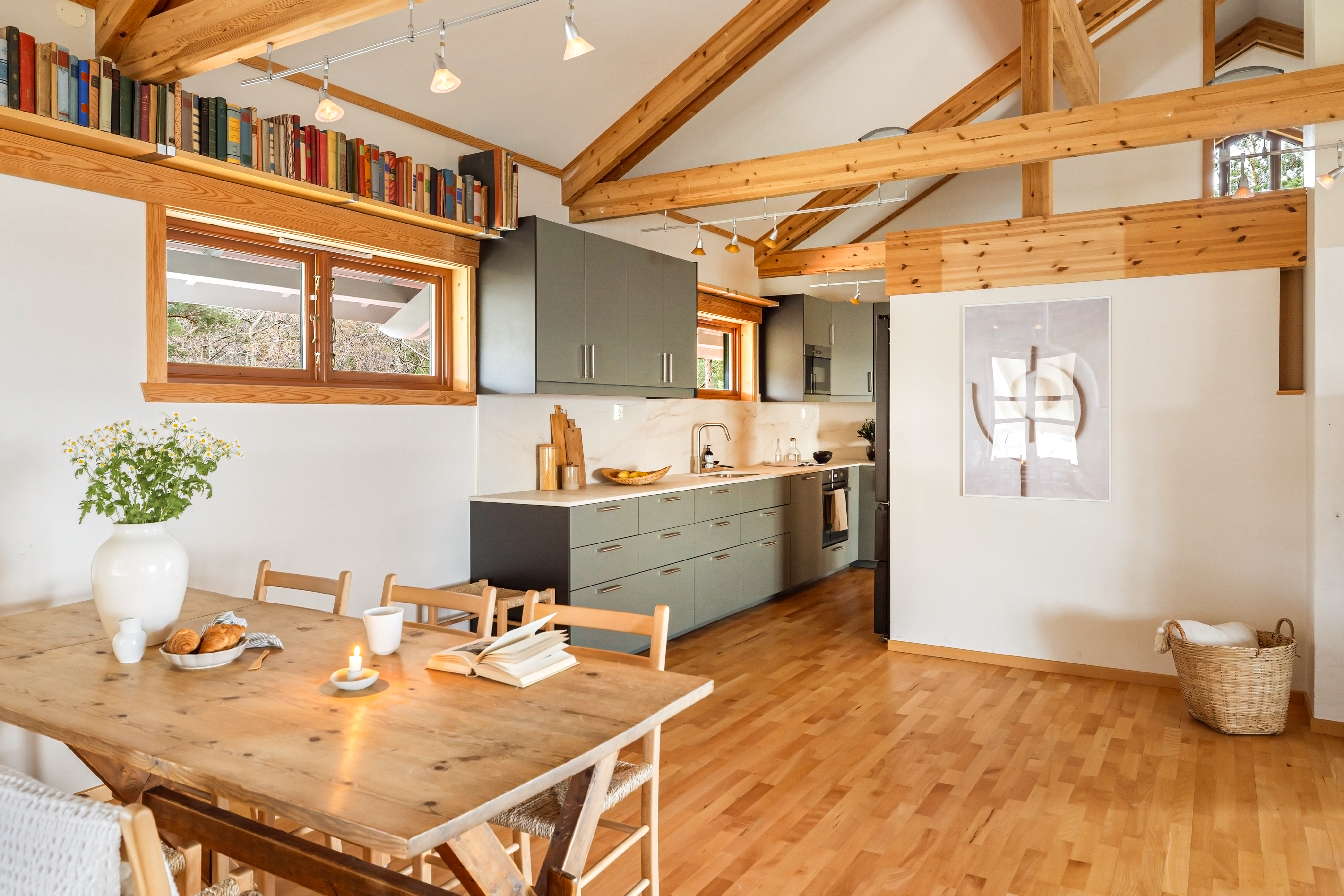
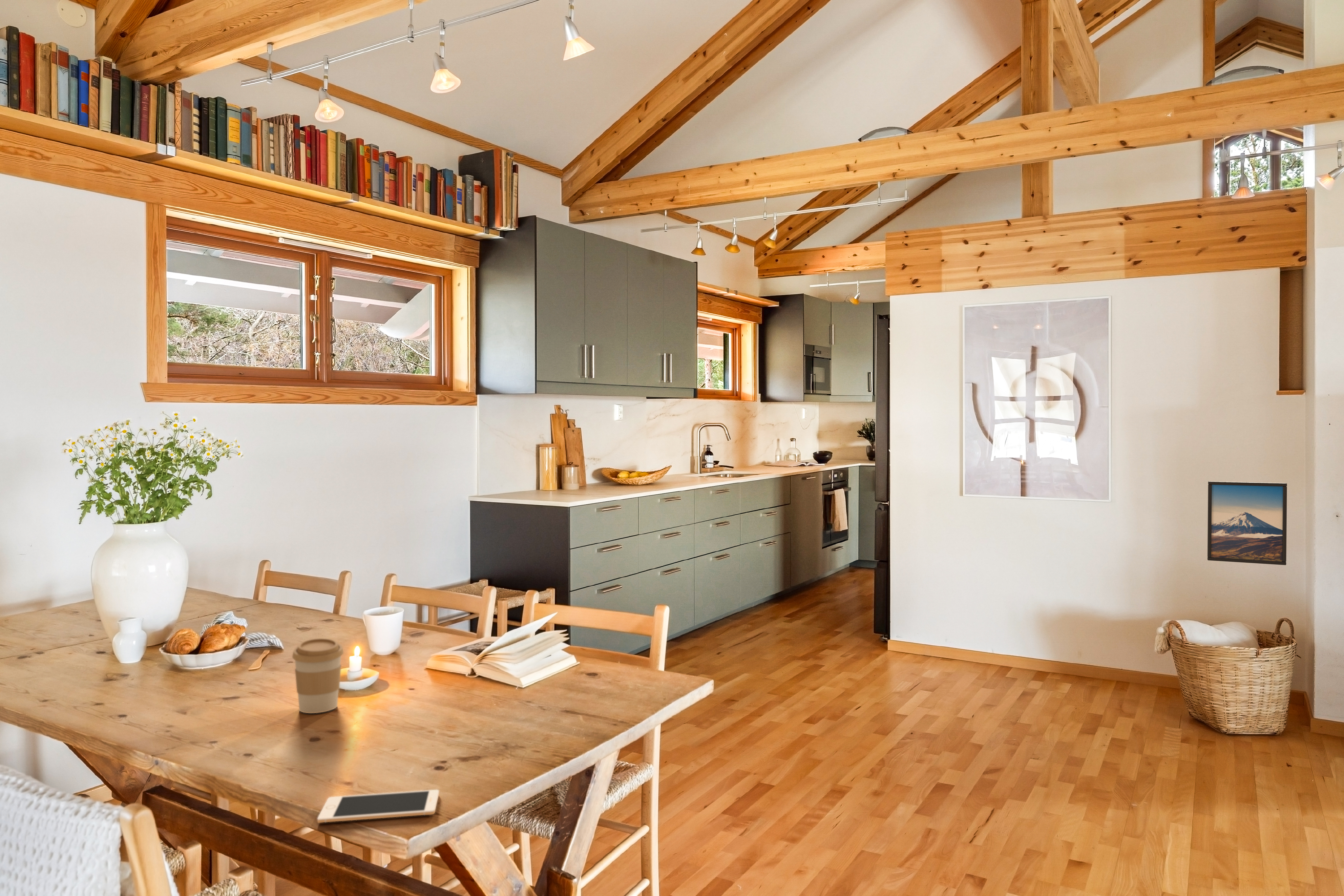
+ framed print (1246, 522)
+ cell phone (380, 805)
+ coffee cup (318, 675)
